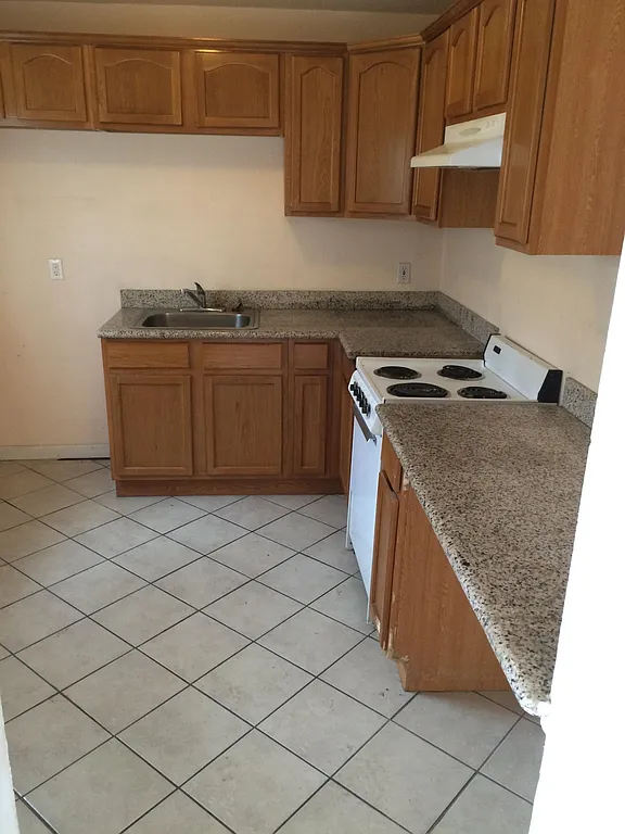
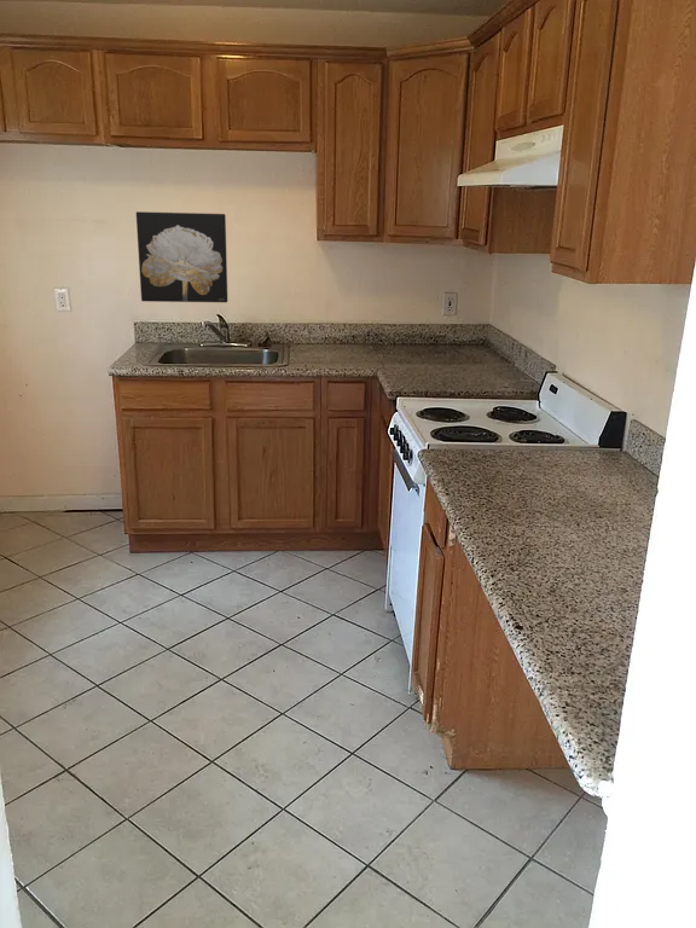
+ wall art (182, 257)
